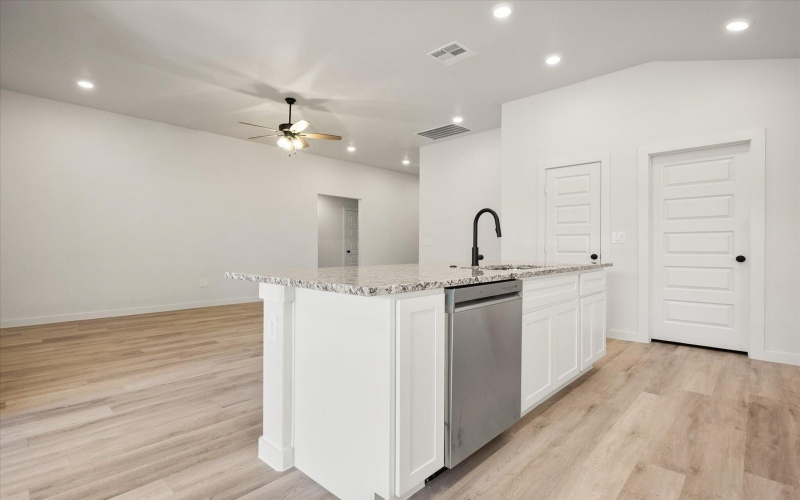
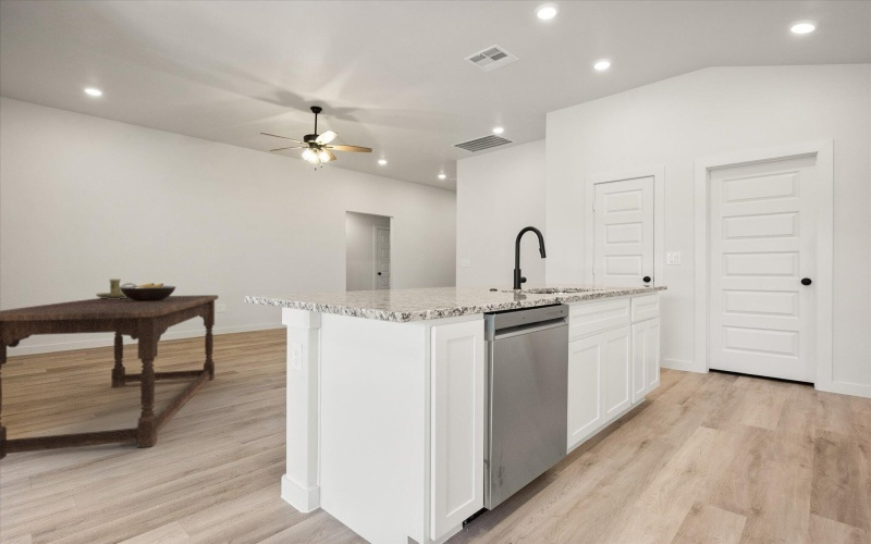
+ candle holder (119, 288)
+ dining table (122, 355)
+ fruit bowl (148, 290)
